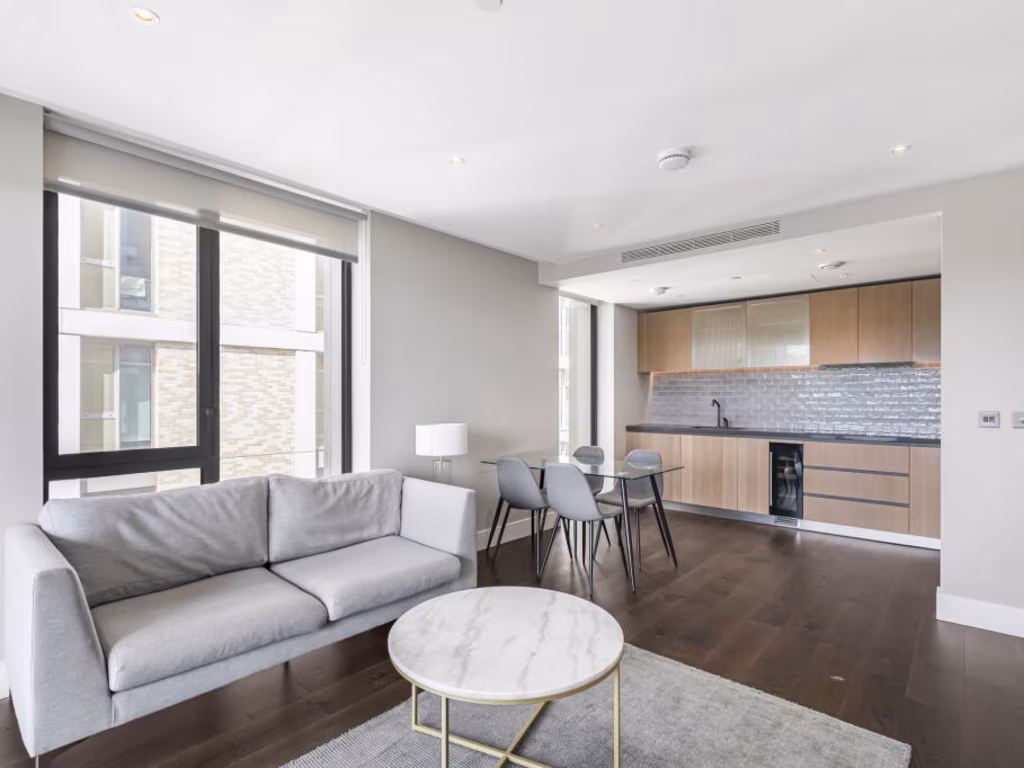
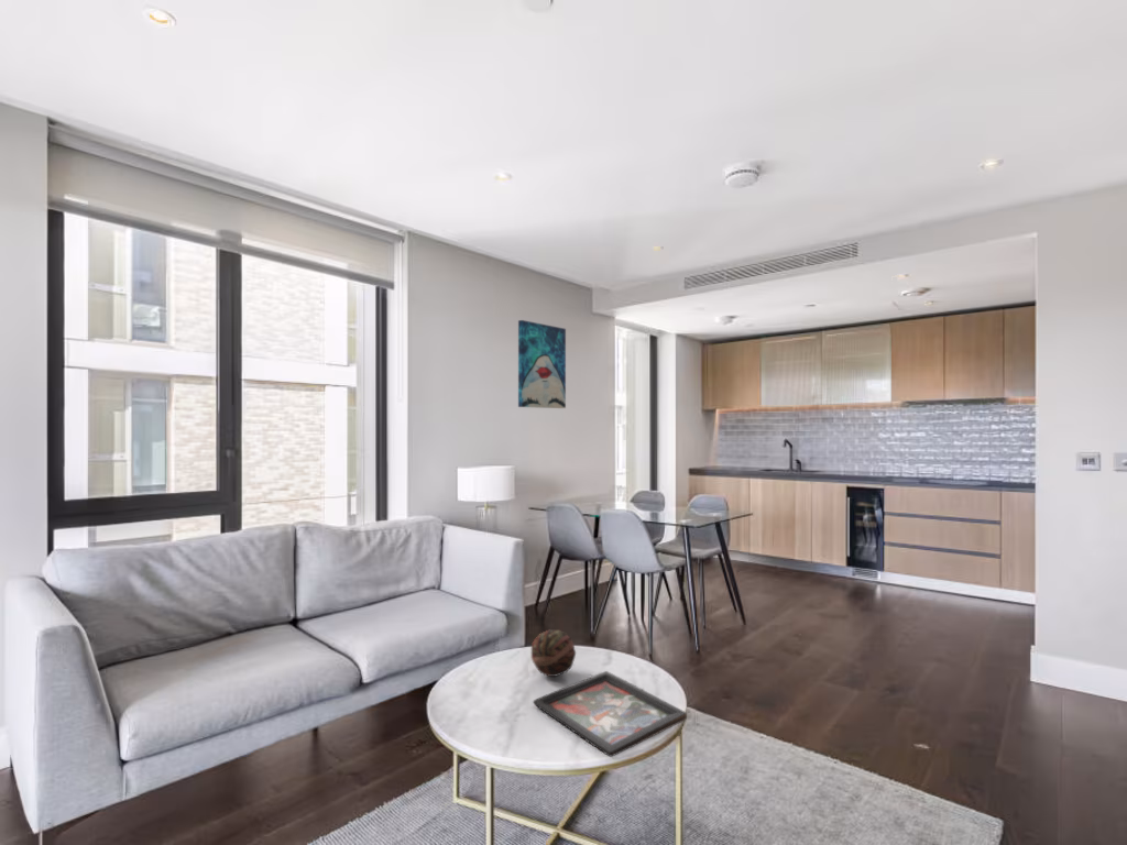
+ decorative ball (552, 652)
+ decorative tray (608, 709)
+ wall art (543, 365)
